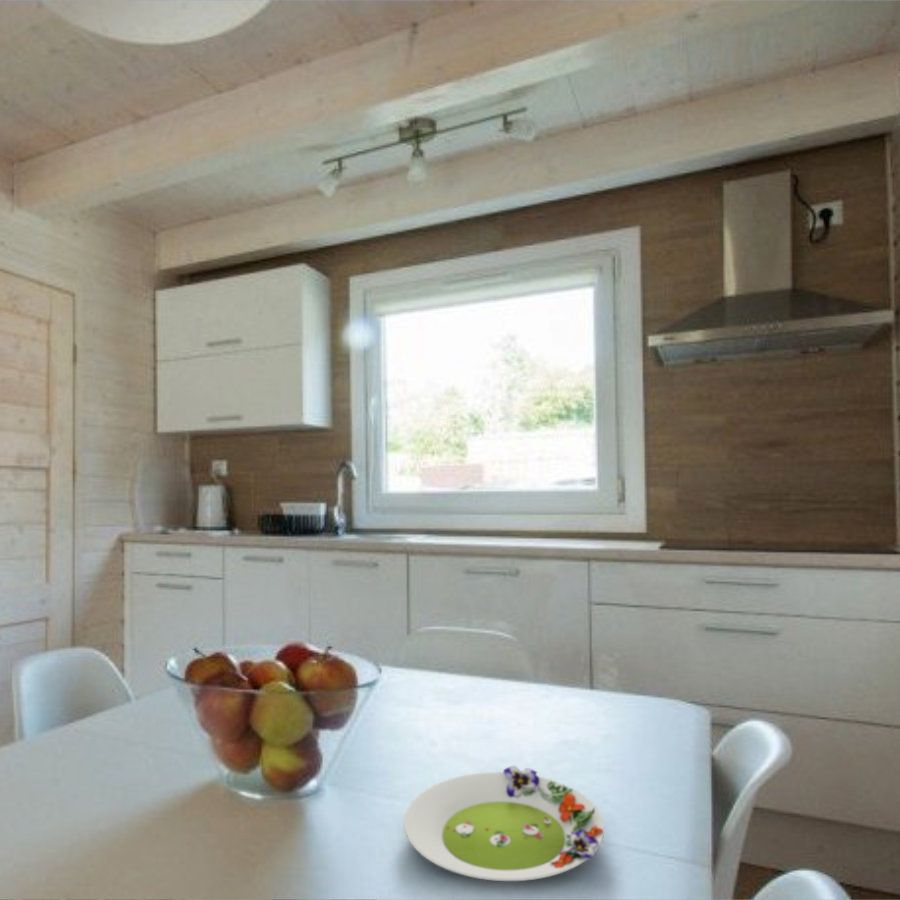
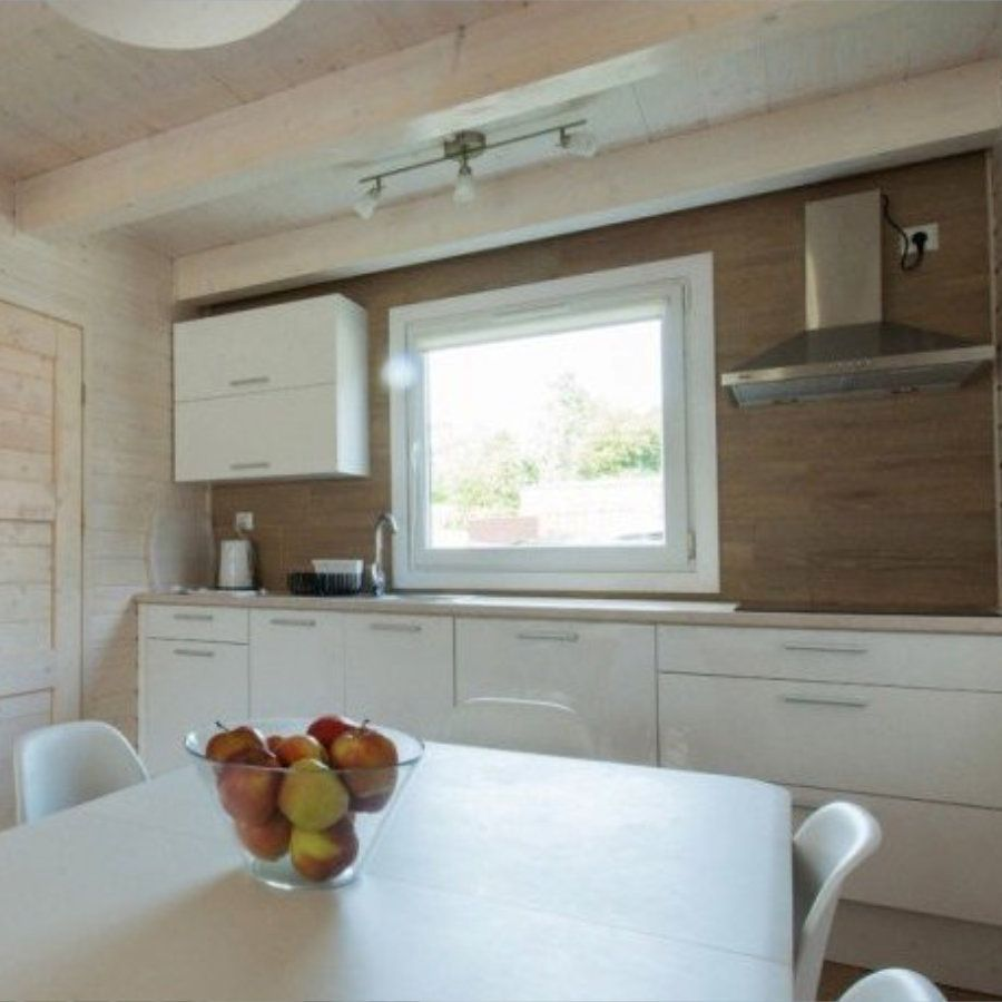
- salad plate (503, 823)
